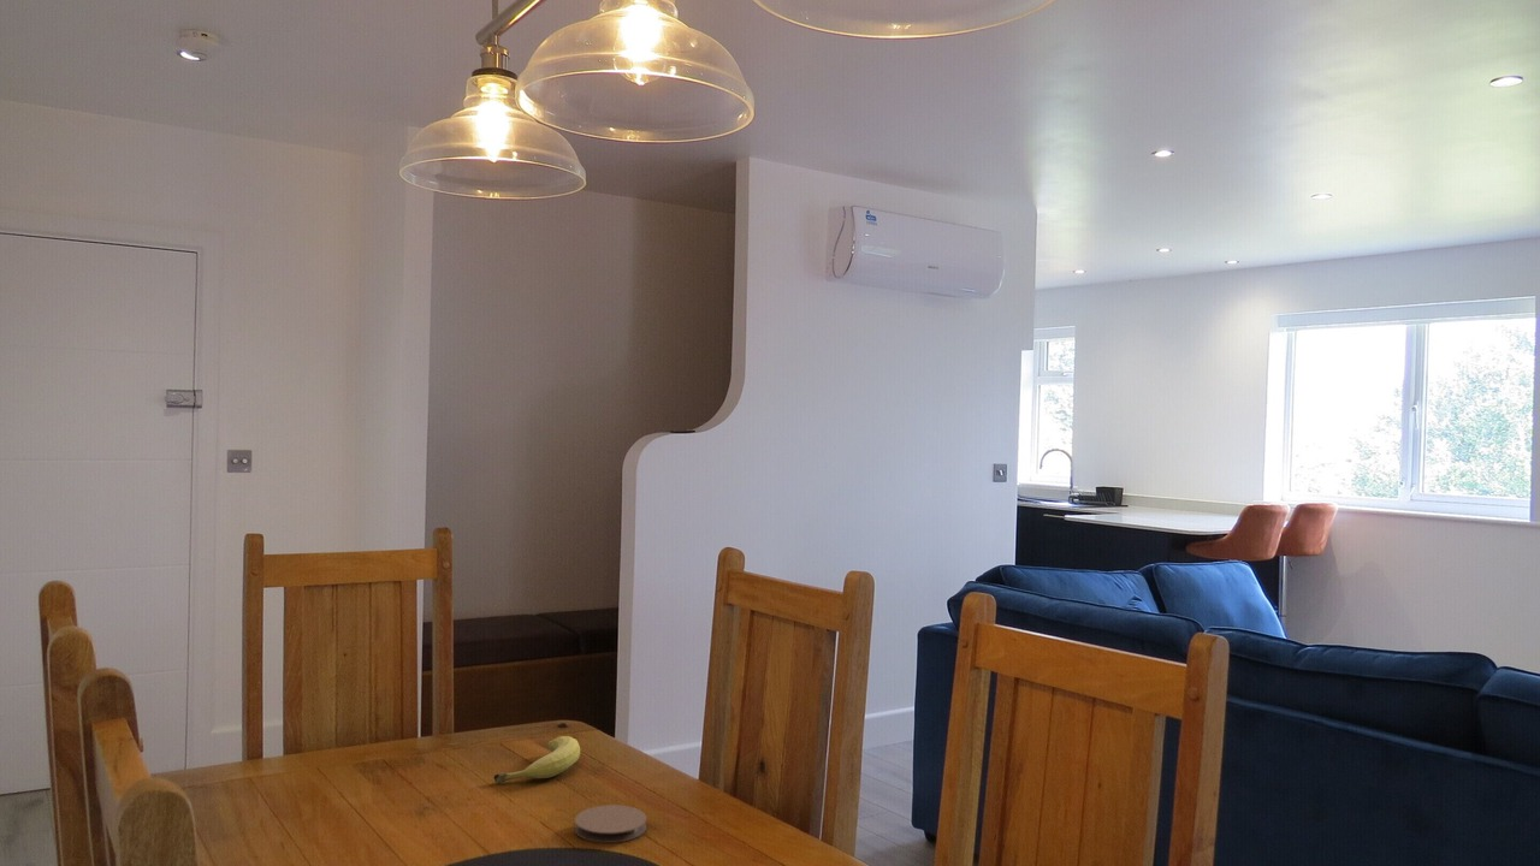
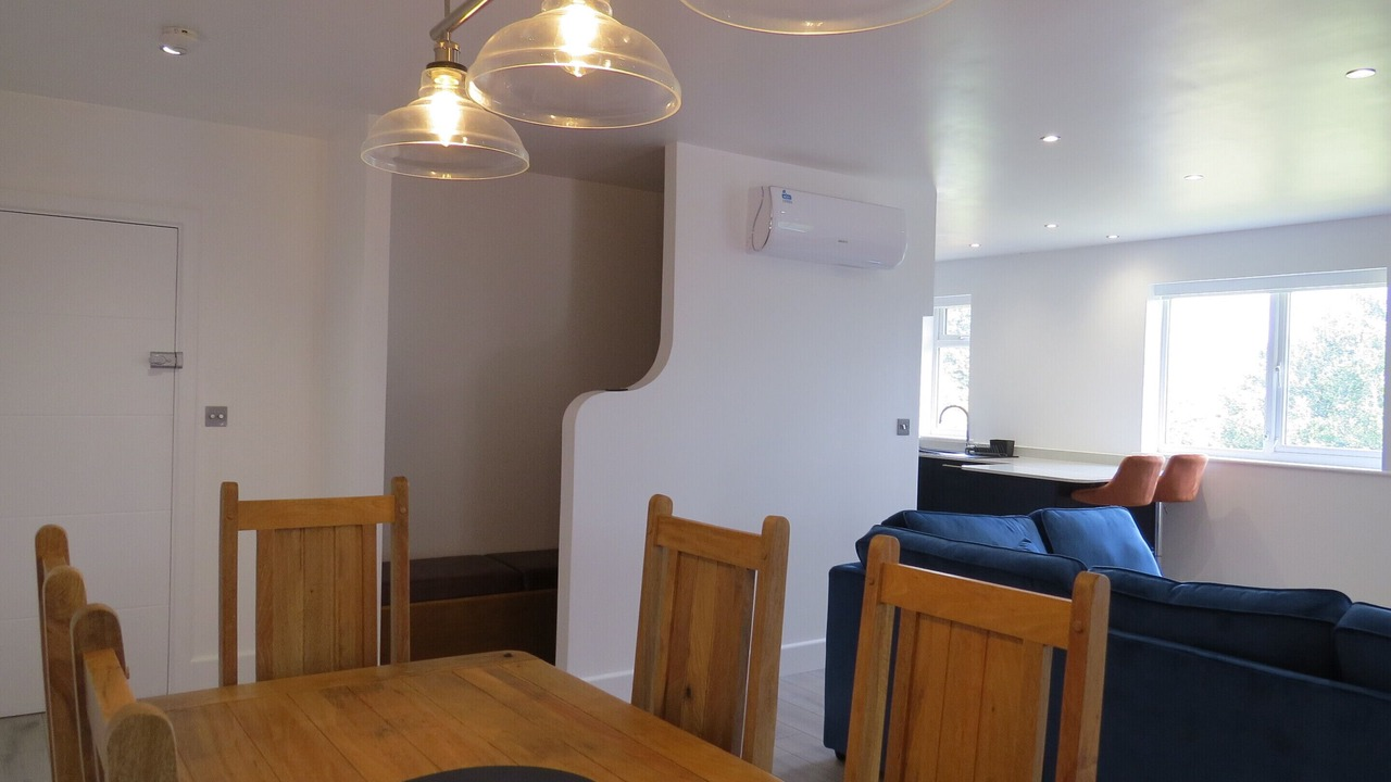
- coaster (610, 823)
- fruit (546, 757)
